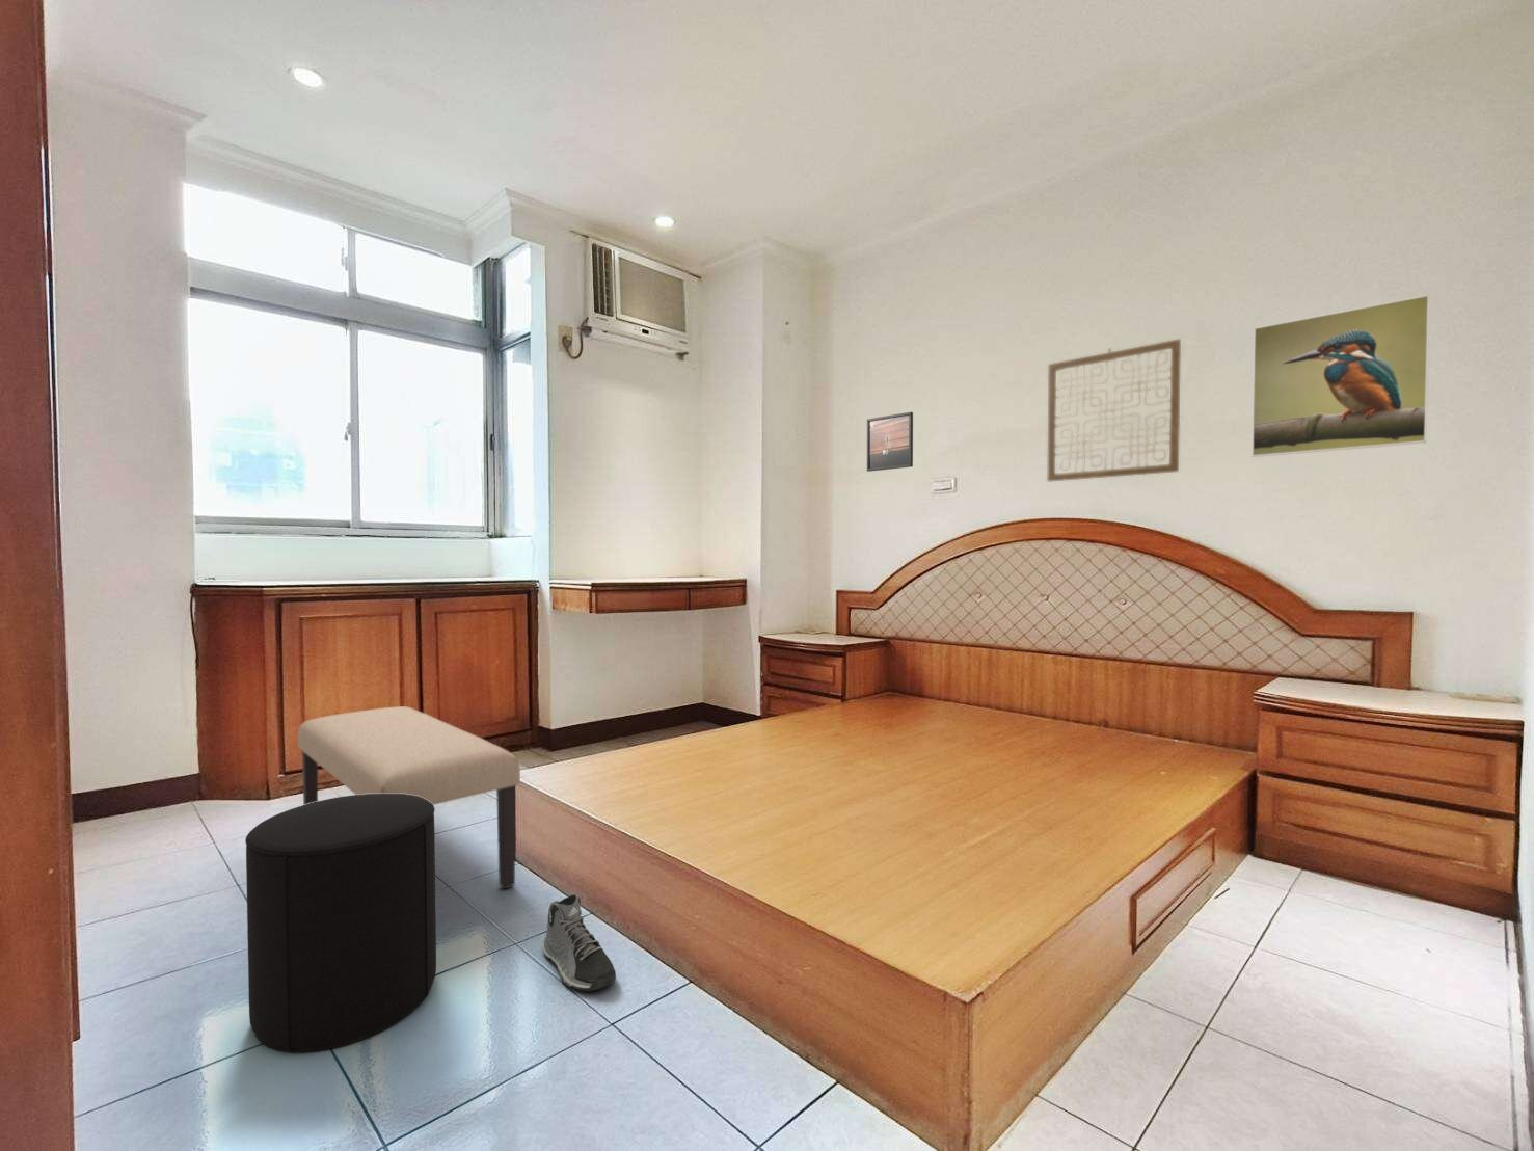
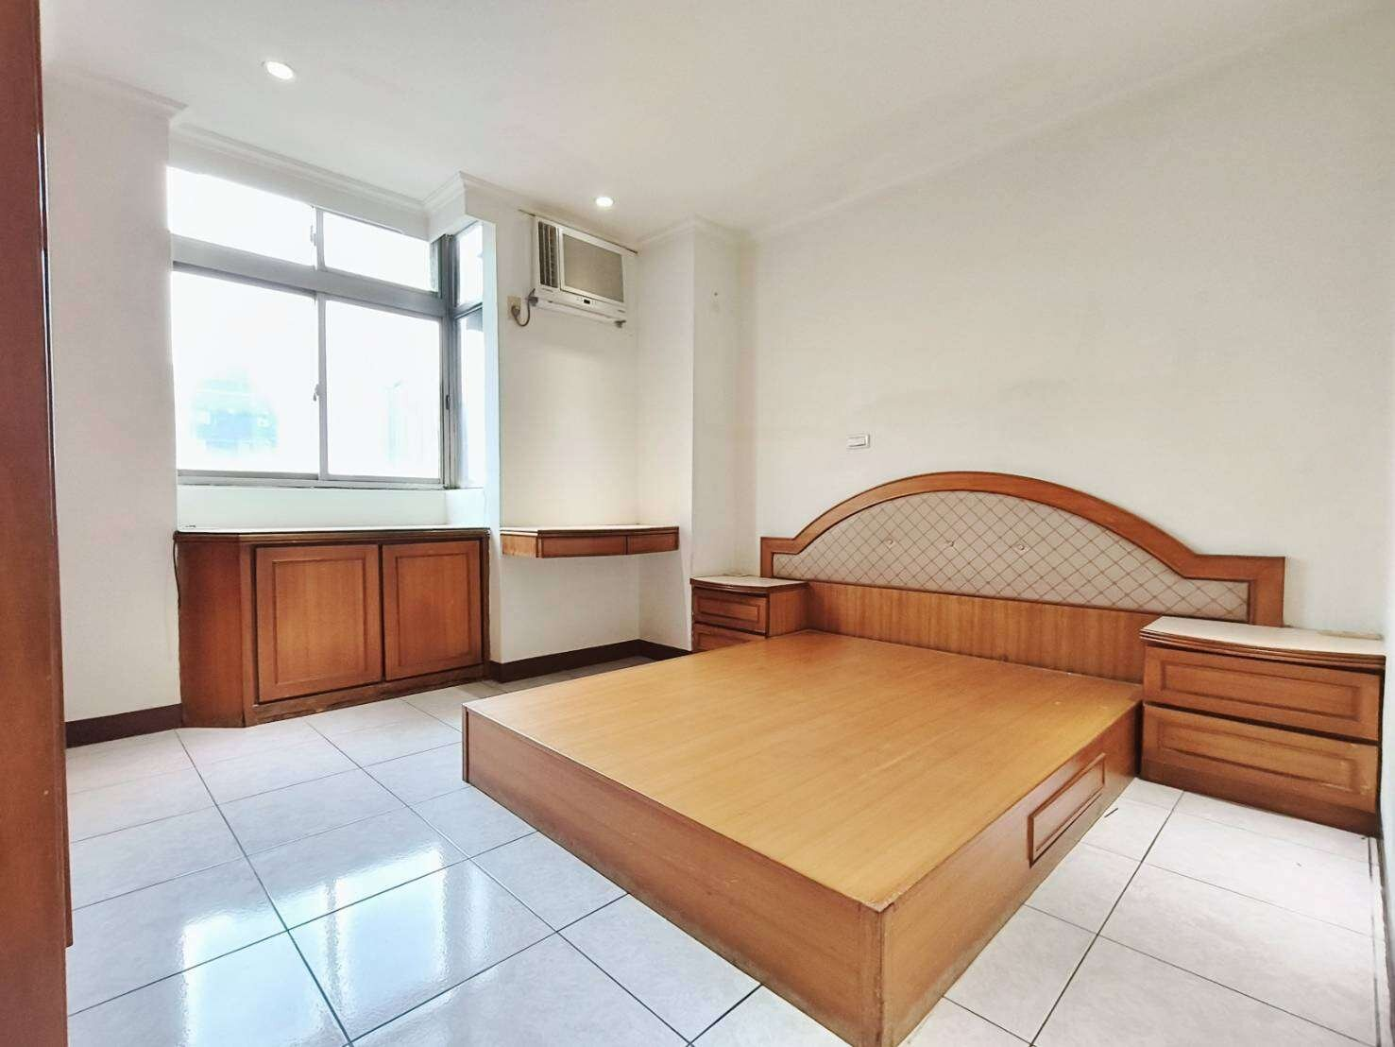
- bench (399, 793)
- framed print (888, 441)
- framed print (1335, 381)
- stool (347, 904)
- wall art (1110, 410)
- sneaker (574, 935)
